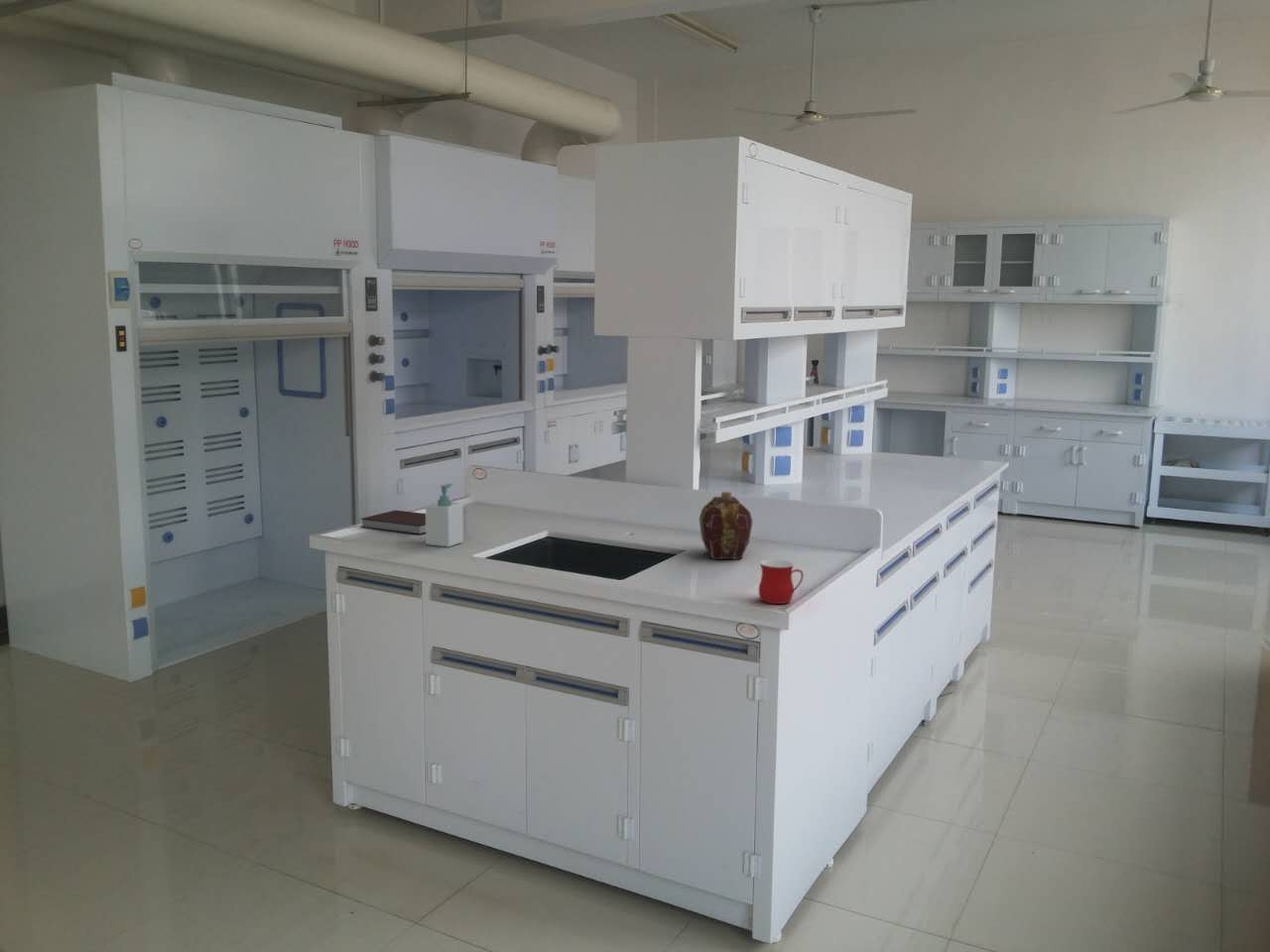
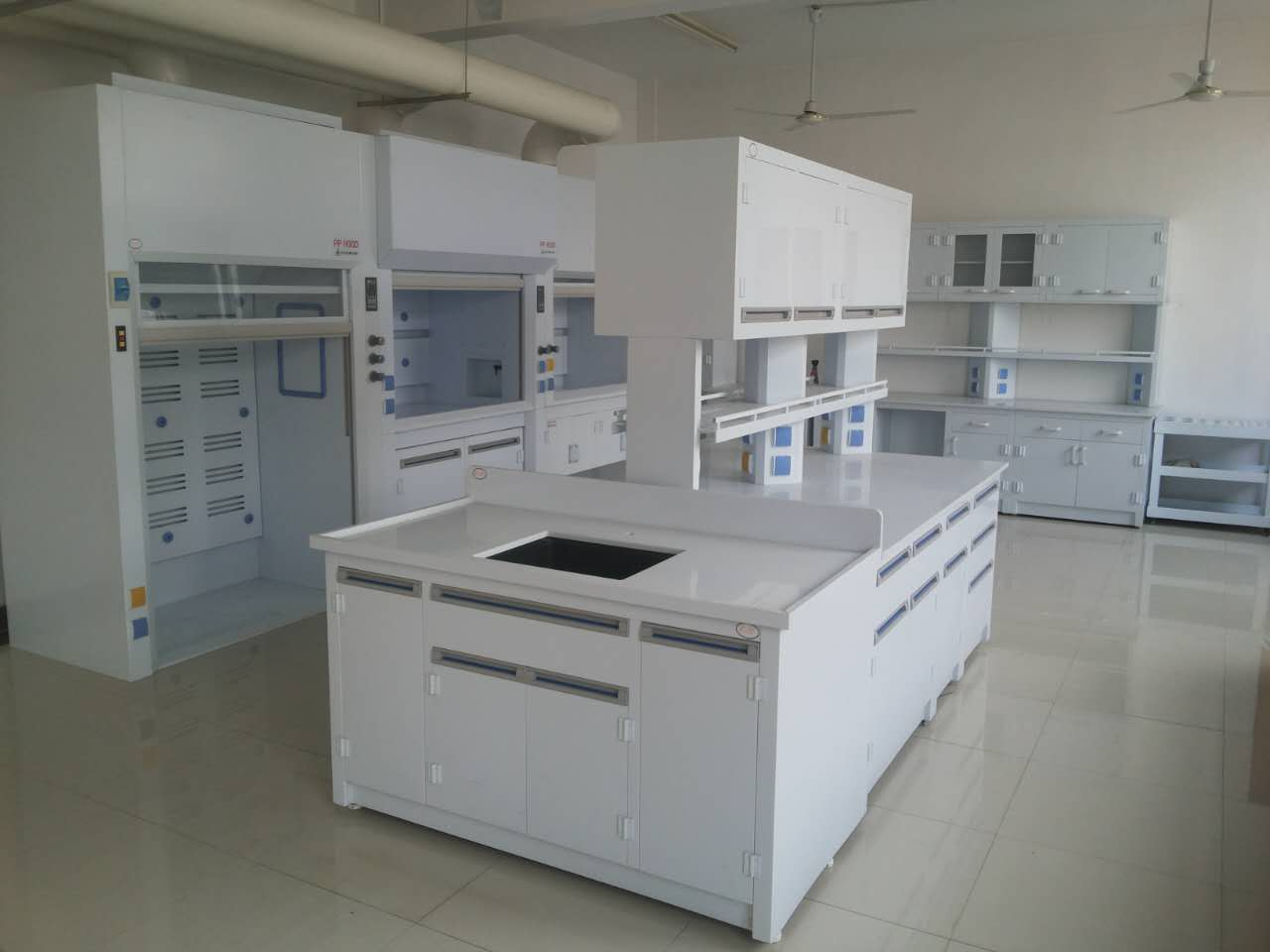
- flask (725, 524)
- soap bottle (444, 514)
- notebook (407, 522)
- mug (781, 582)
